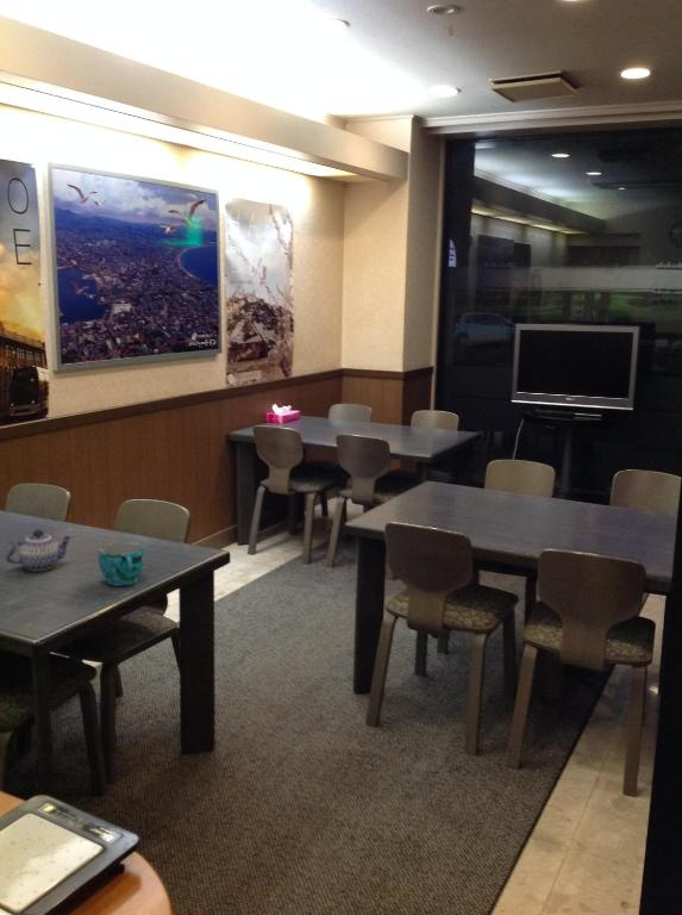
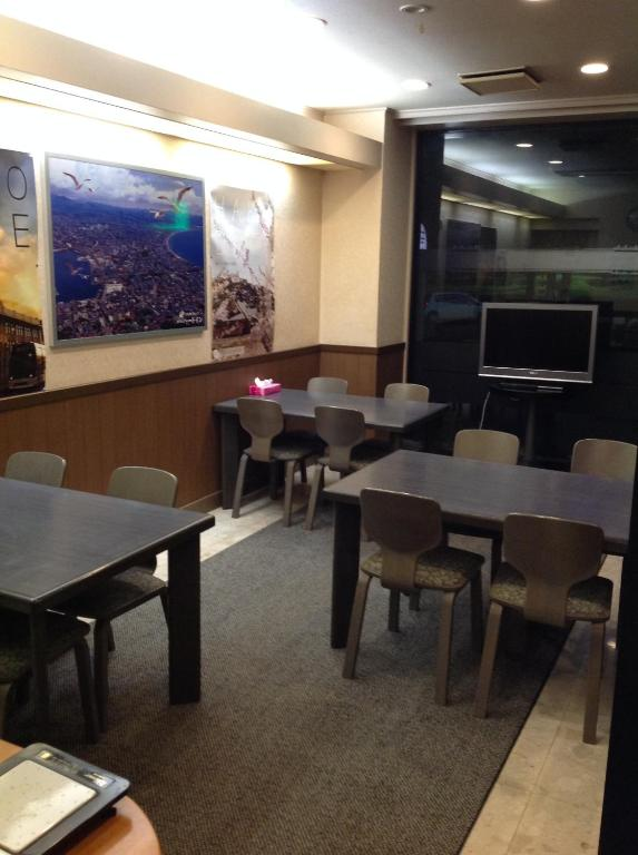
- teapot (39, 548)
- cup (124, 565)
